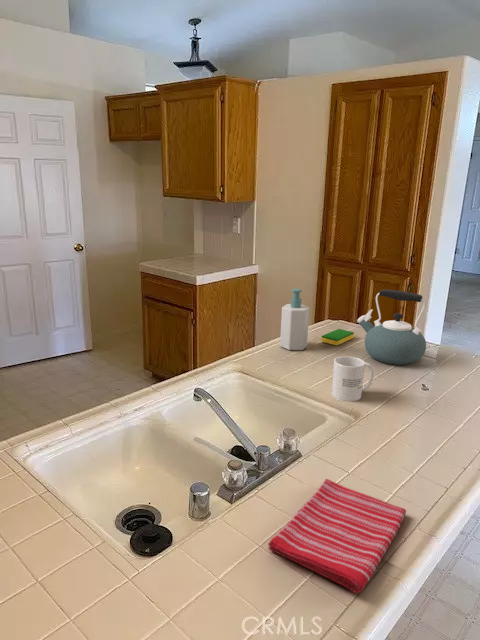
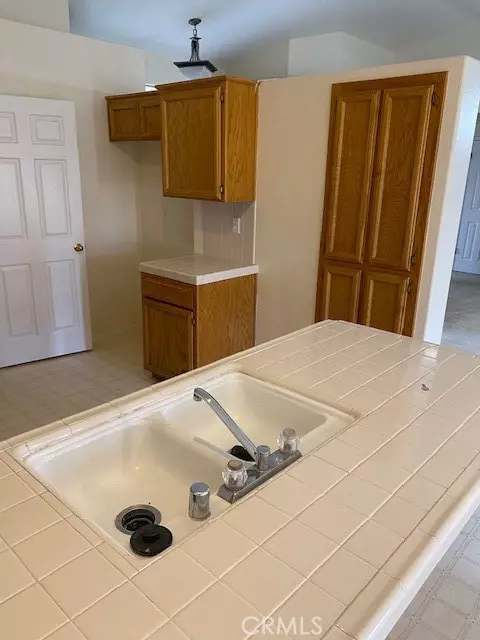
- soap bottle (295, 318)
- dish sponge (337, 336)
- mug (351, 377)
- kettle (391, 323)
- dish towel (340, 527)
